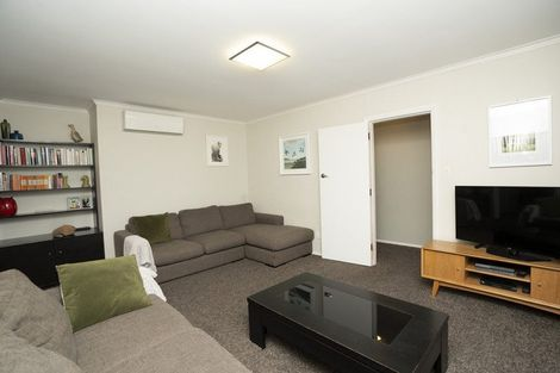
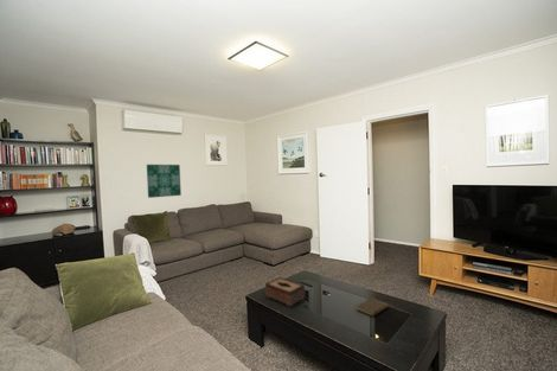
+ wall art (164, 180)
+ tissue box (284, 290)
+ book (374, 307)
